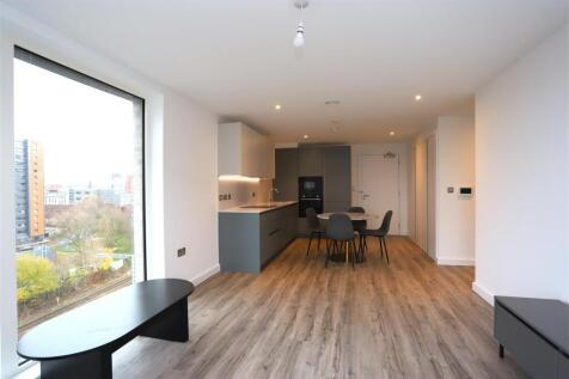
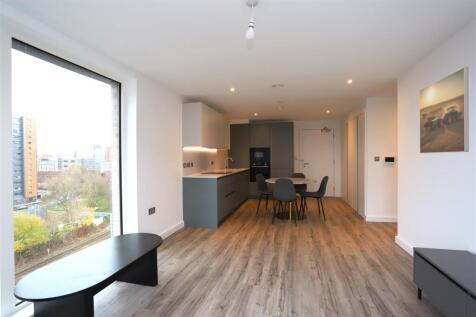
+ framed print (440, 116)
